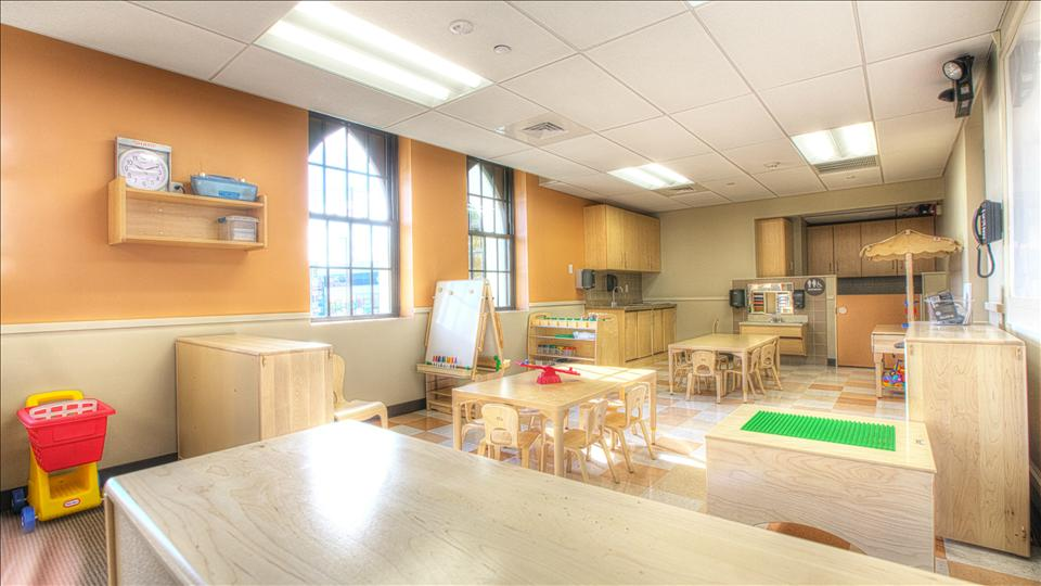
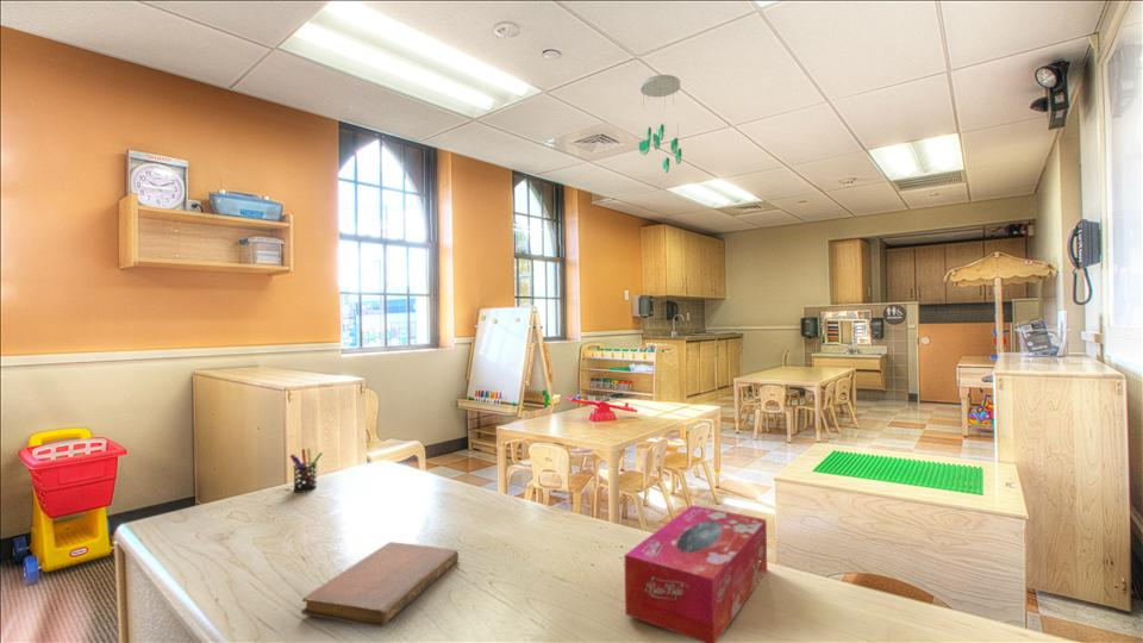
+ ceiling mobile (660, 126)
+ tissue box (701, 563)
+ pen holder (307, 468)
+ notebook (387, 578)
